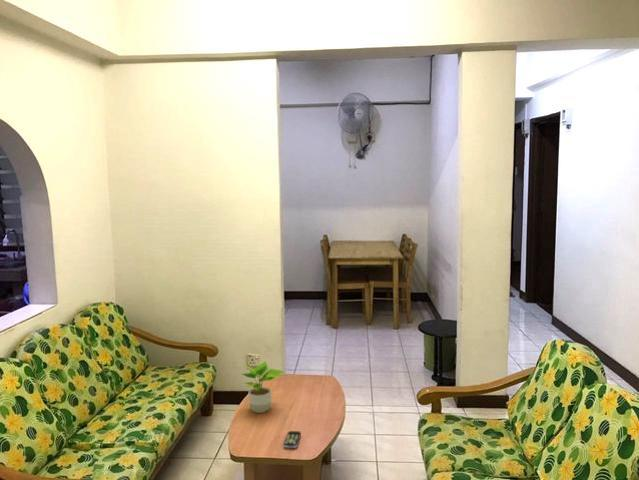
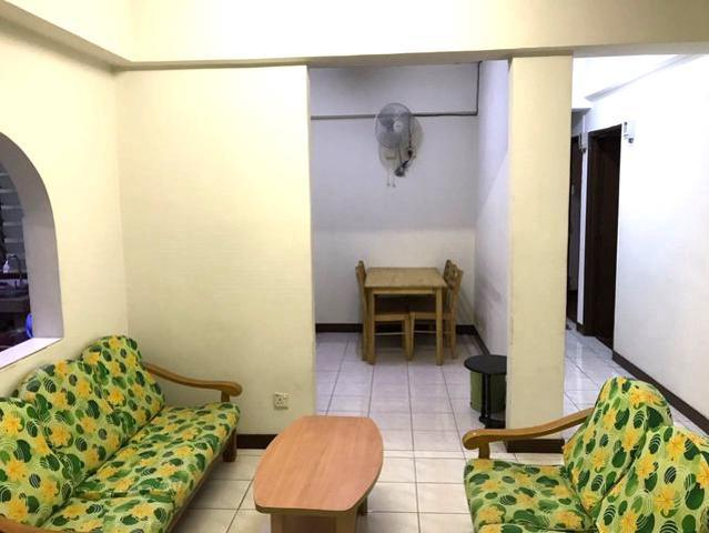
- remote control (292, 439)
- potted plant (263, 387)
